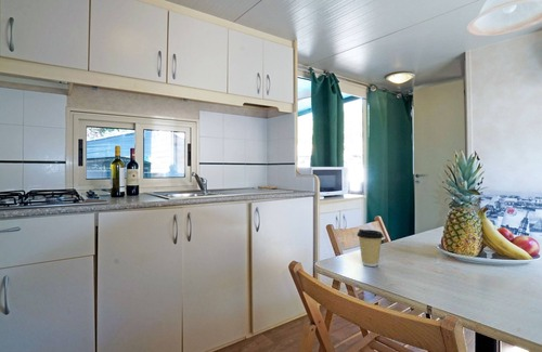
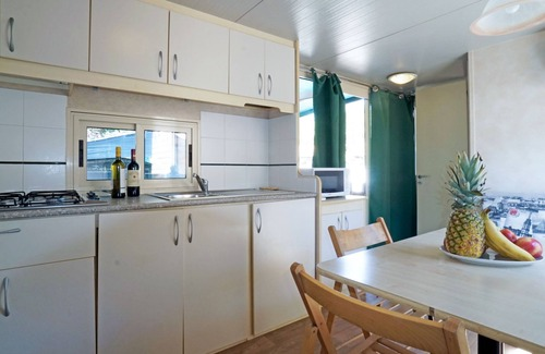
- coffee cup (370, 247)
